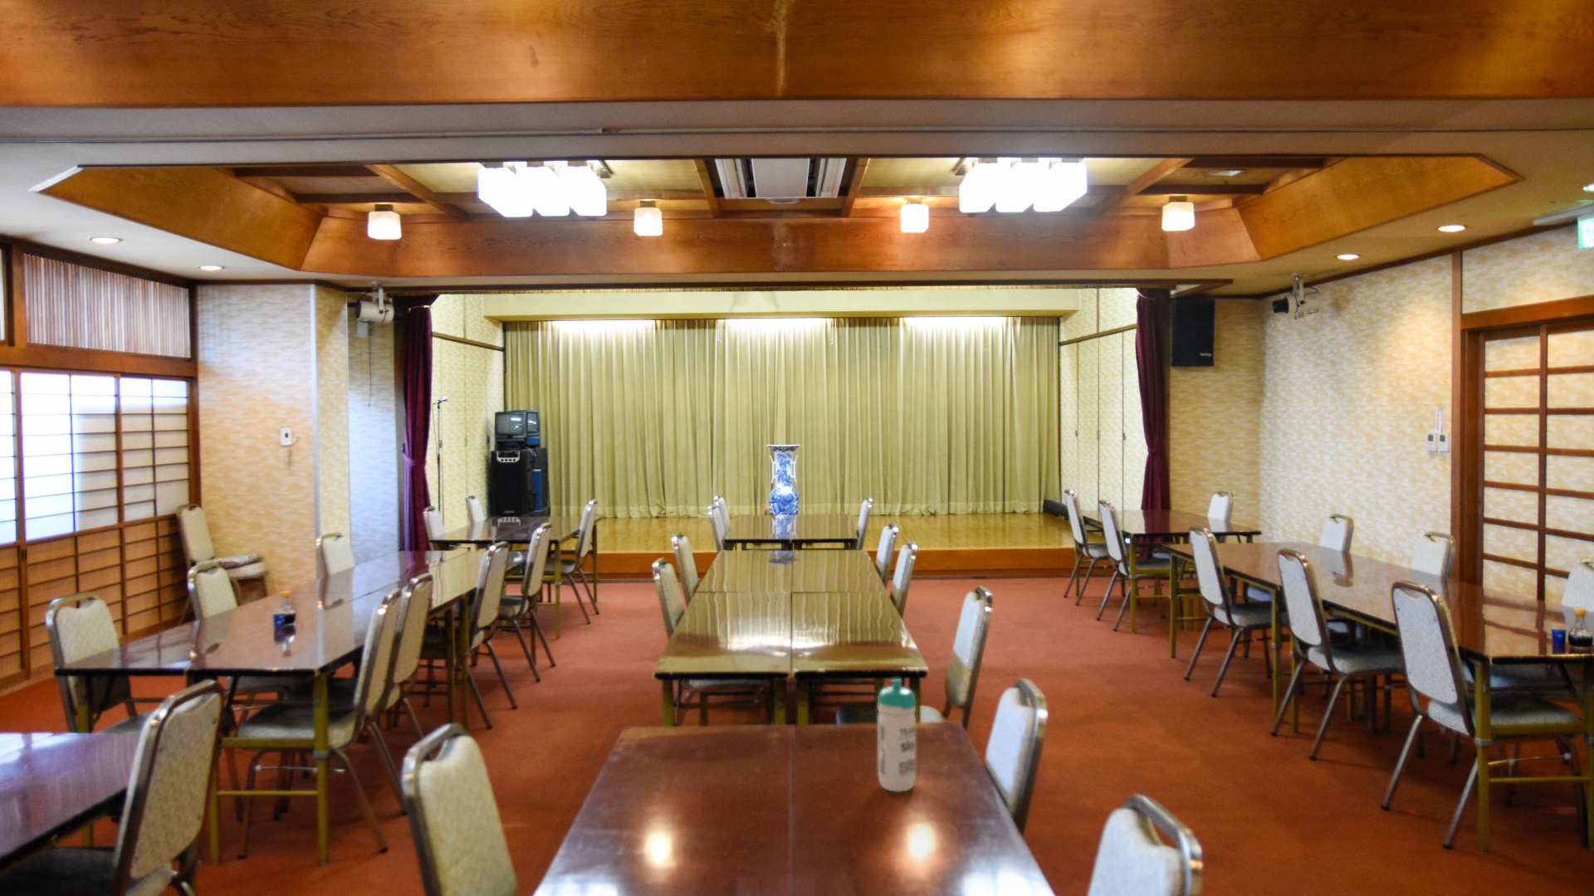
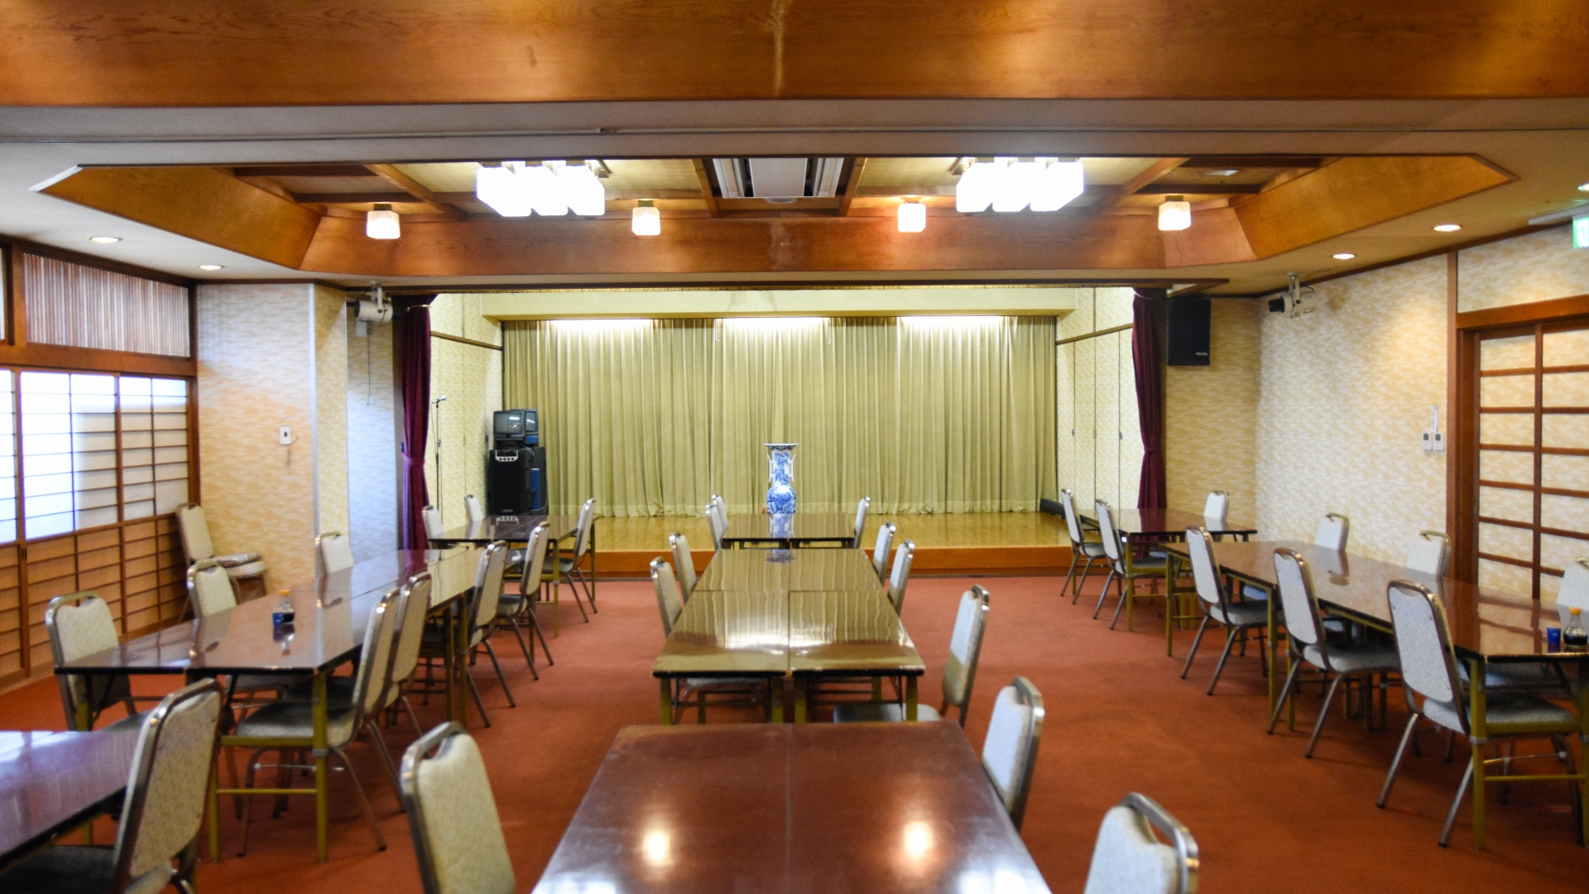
- water bottle (897, 732)
